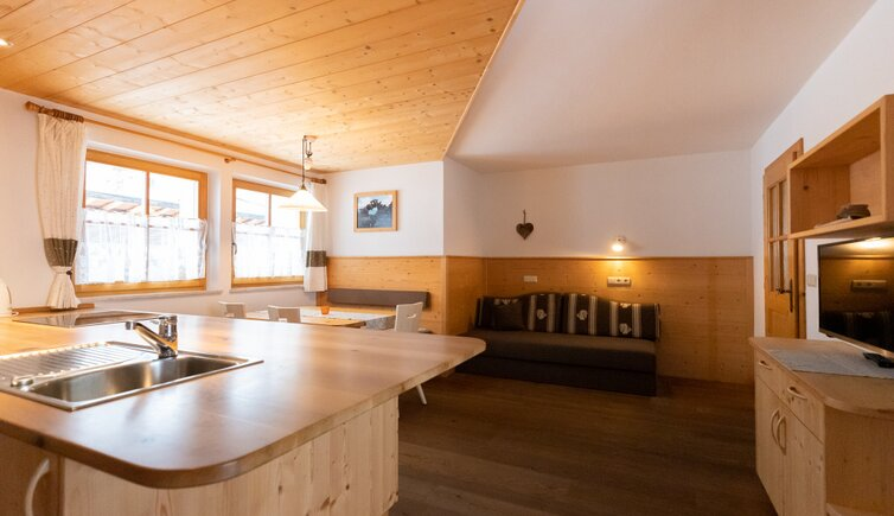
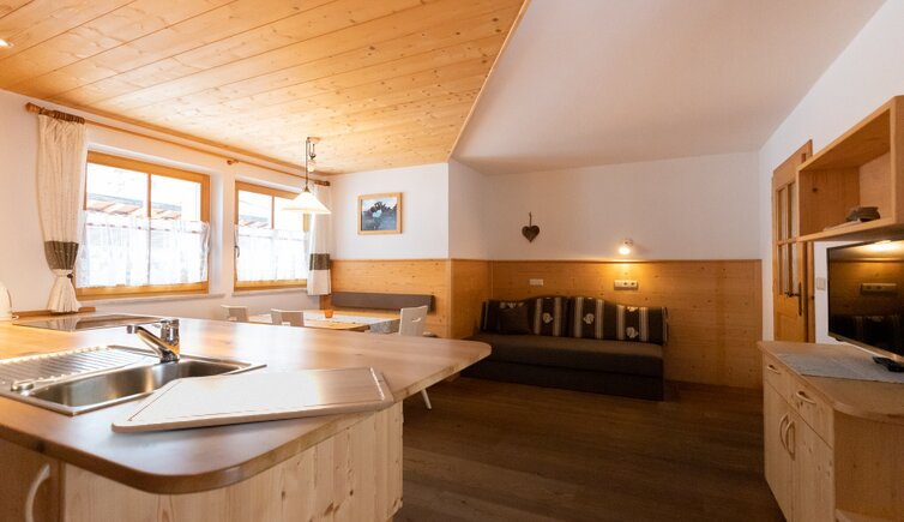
+ chopping board (273, 391)
